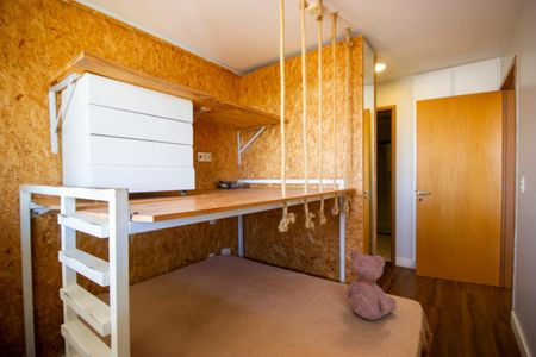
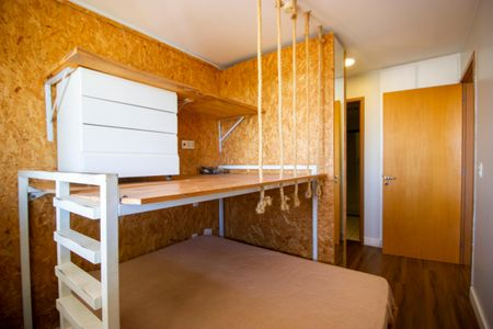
- teddy bear (370, 281)
